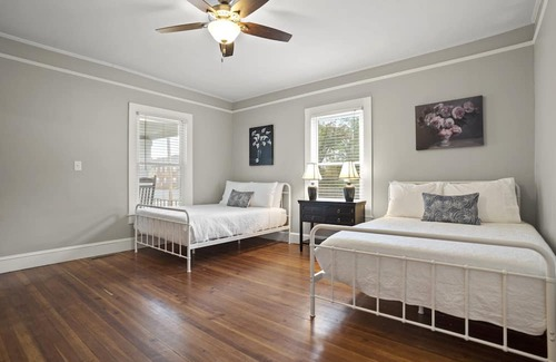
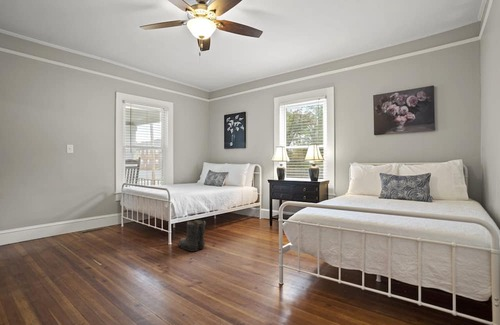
+ boots (192, 233)
